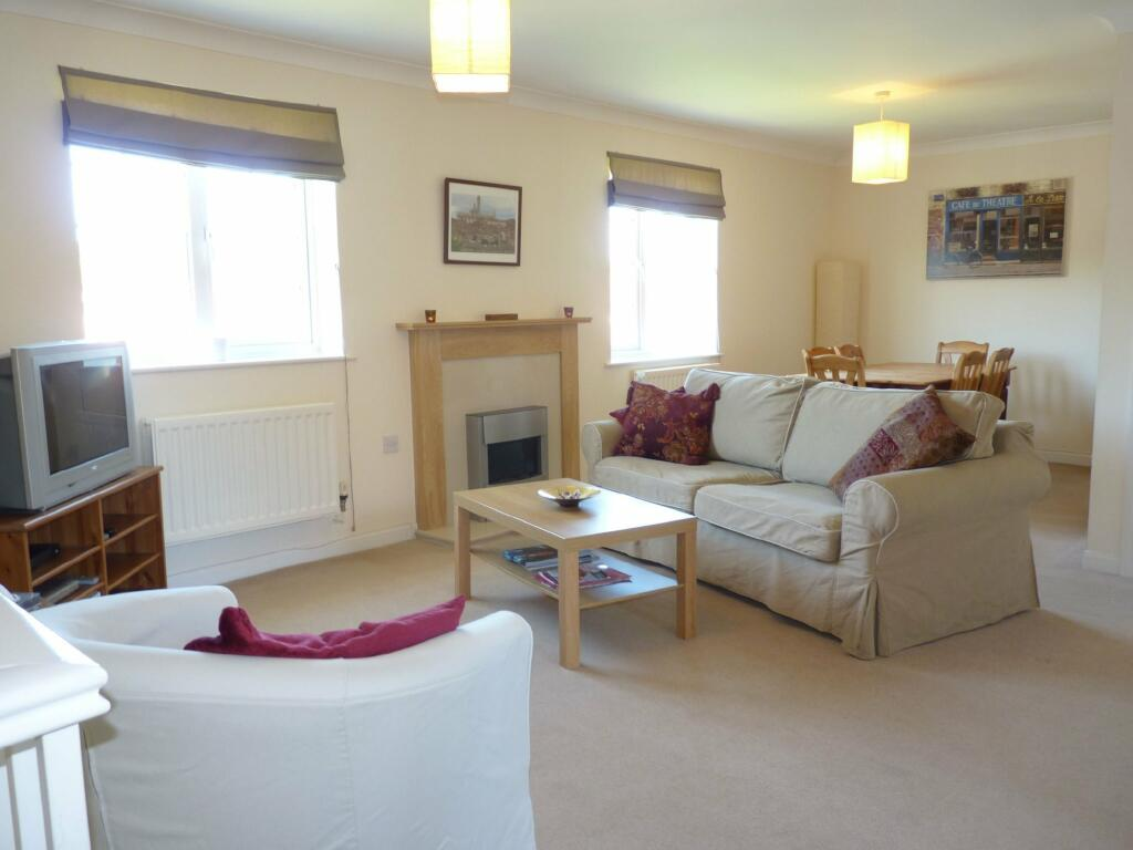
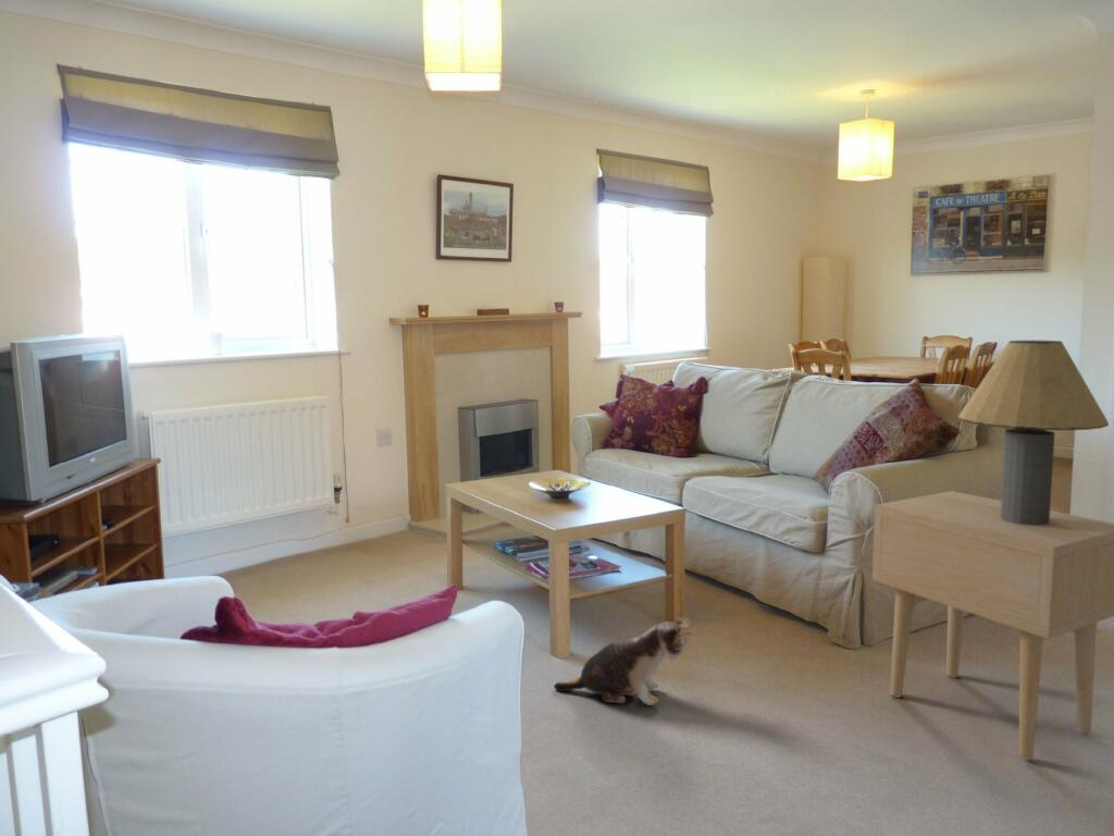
+ table lamp (1029, 431)
+ plush toy (621, 656)
+ side table (993, 614)
